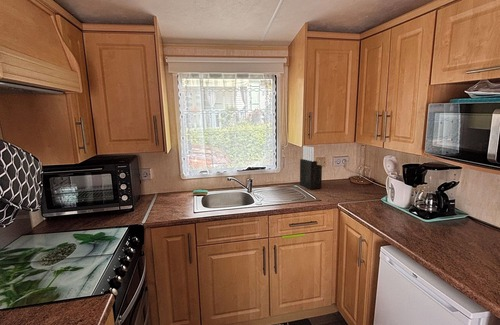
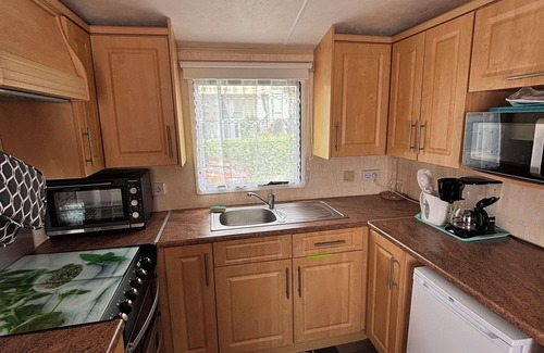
- knife block (311, 166)
